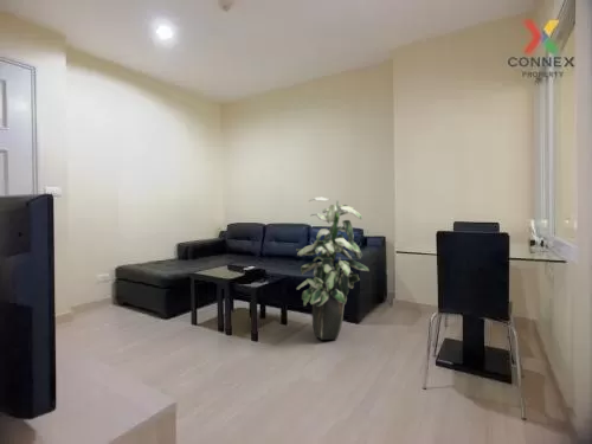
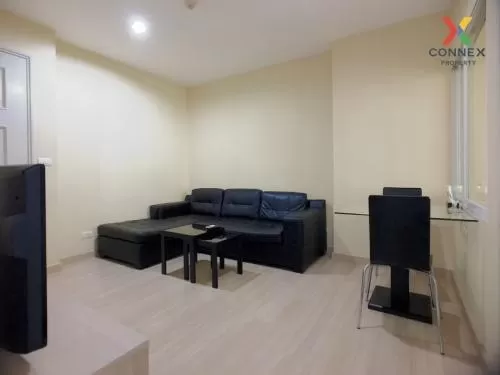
- indoor plant (328, 266)
